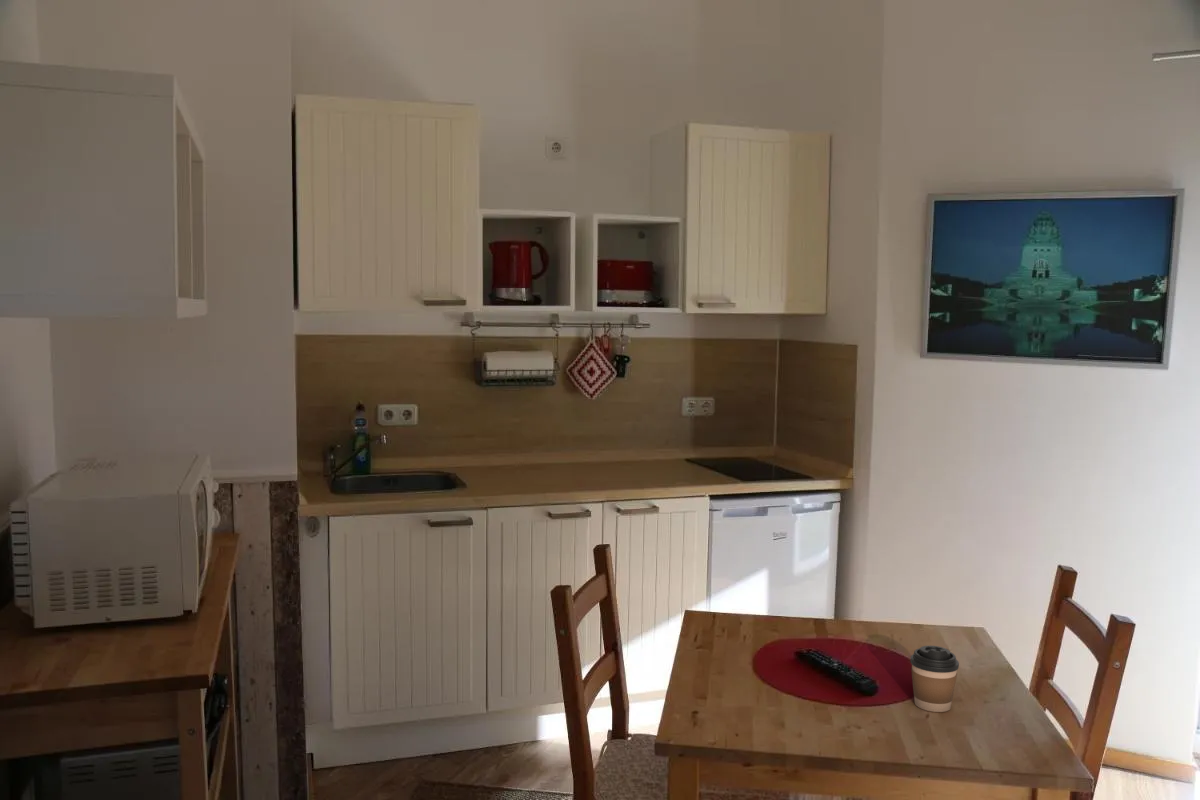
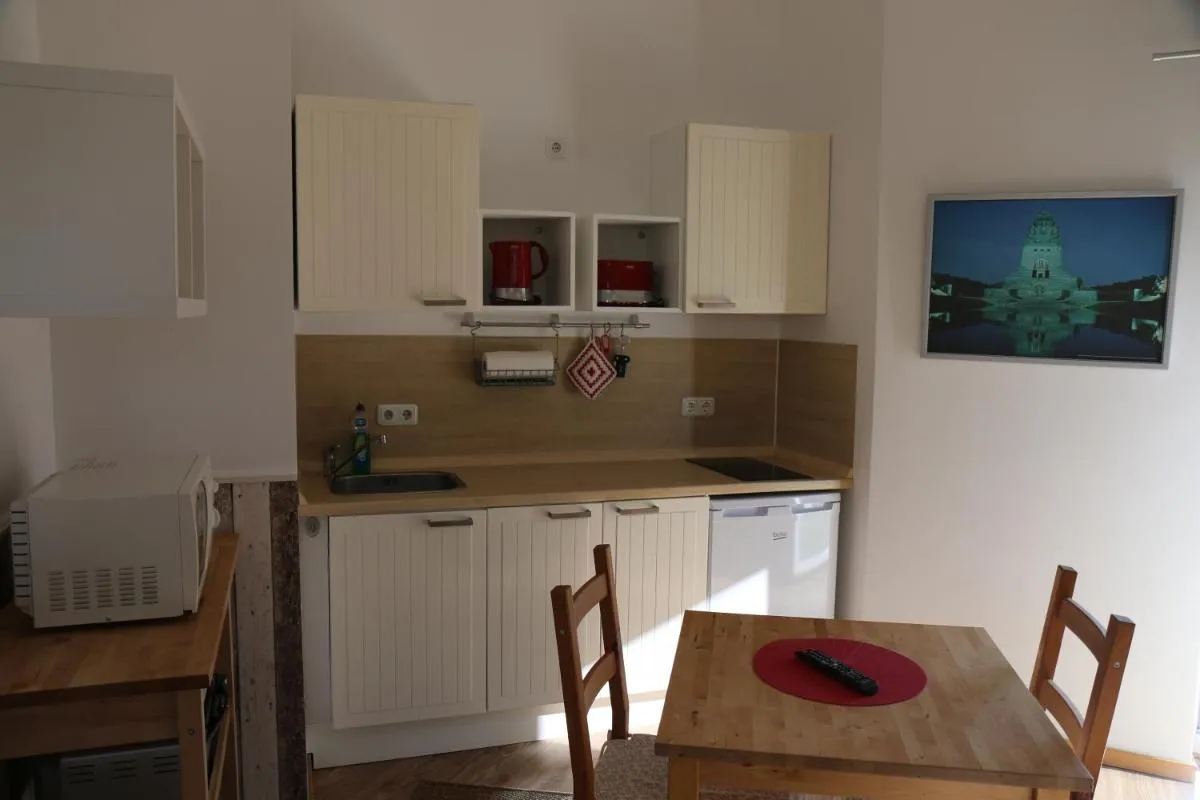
- coffee cup (933, 675)
